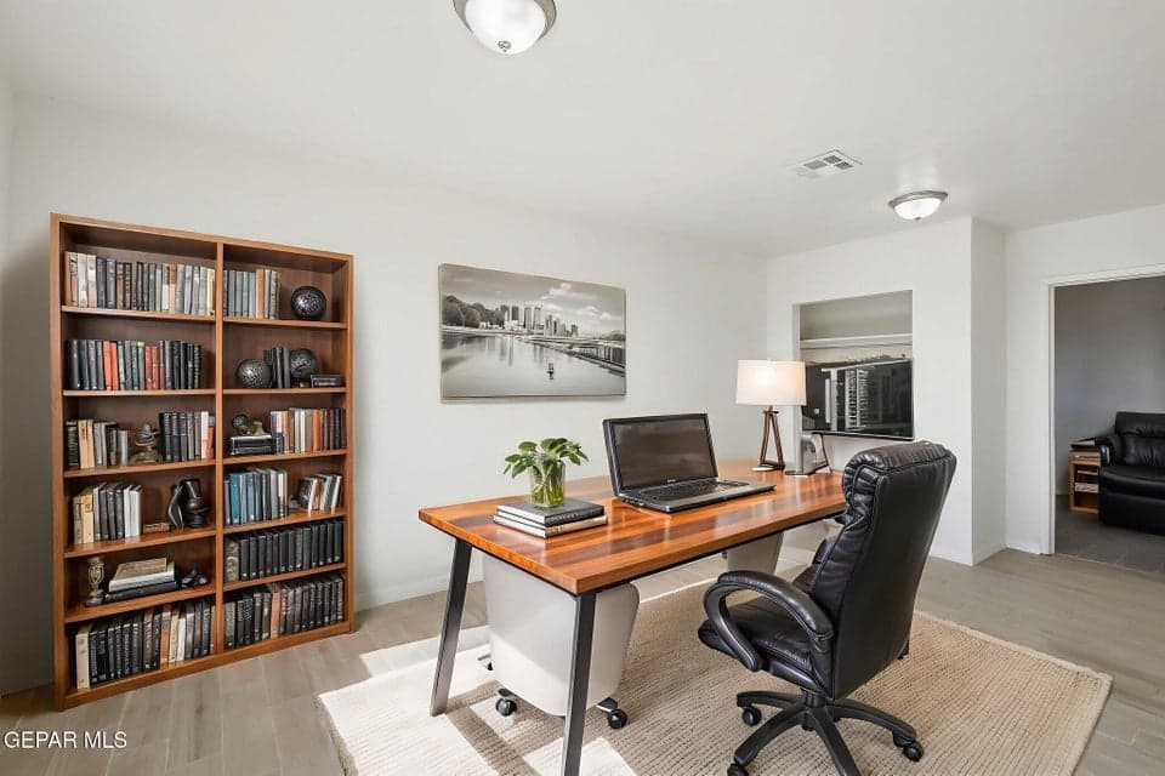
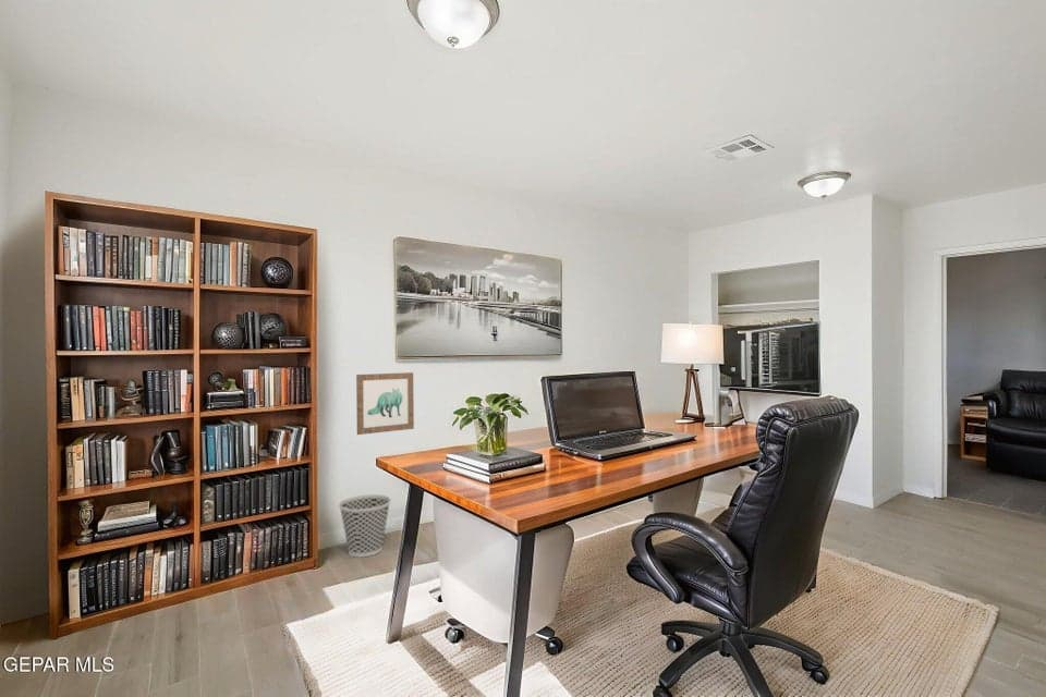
+ wall art (386, 402)
+ wastebasket (365, 526)
